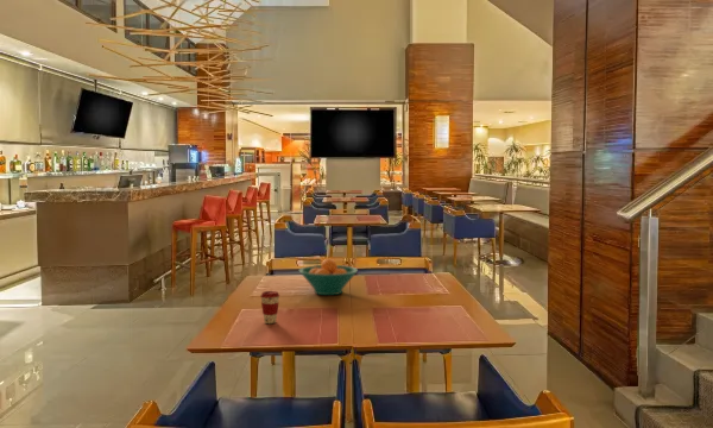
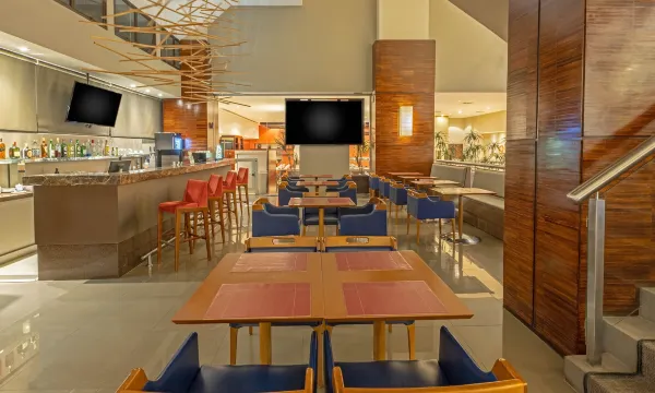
- fruit bowl (328, 276)
- coffee cup (270, 307)
